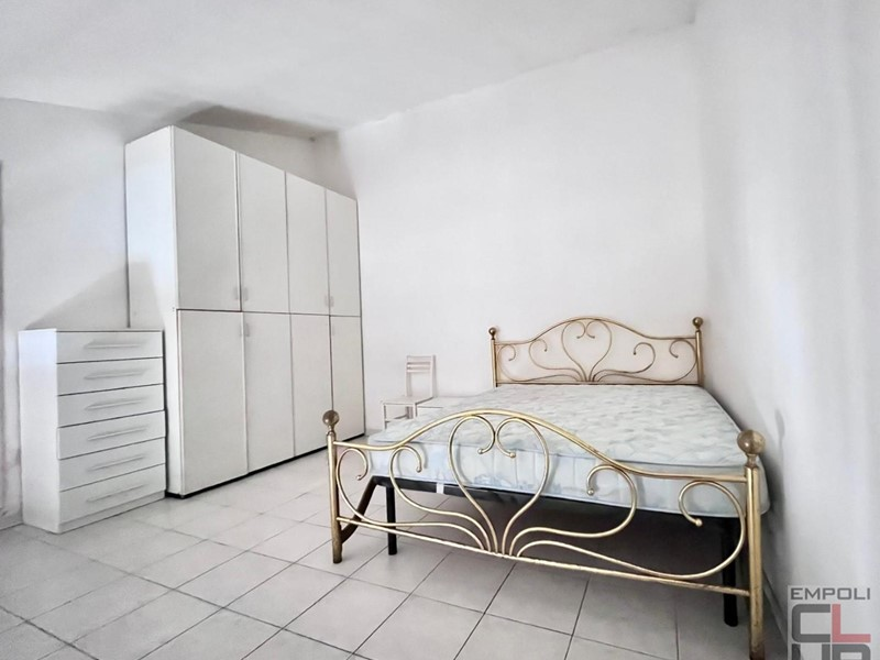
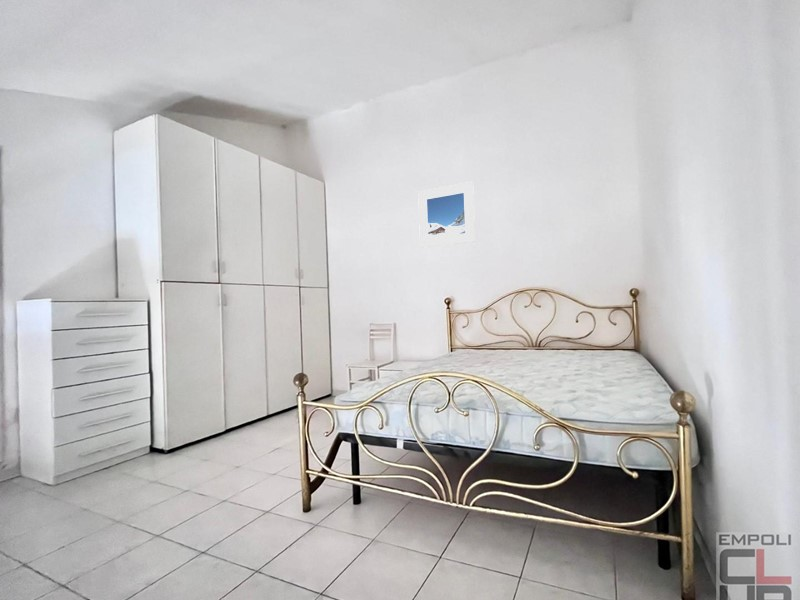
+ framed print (445, 215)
